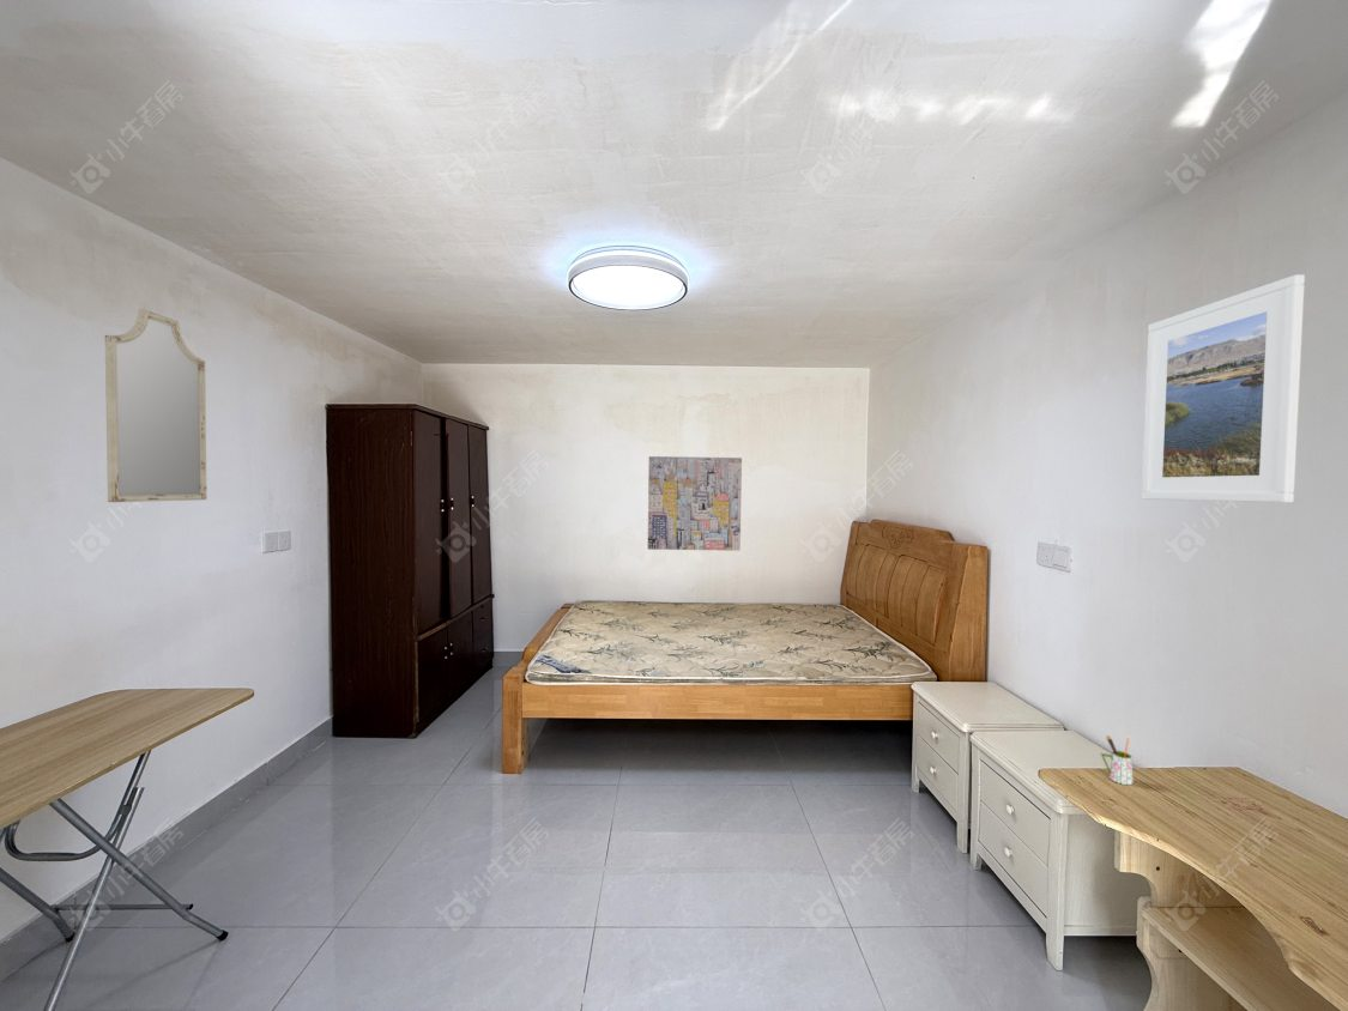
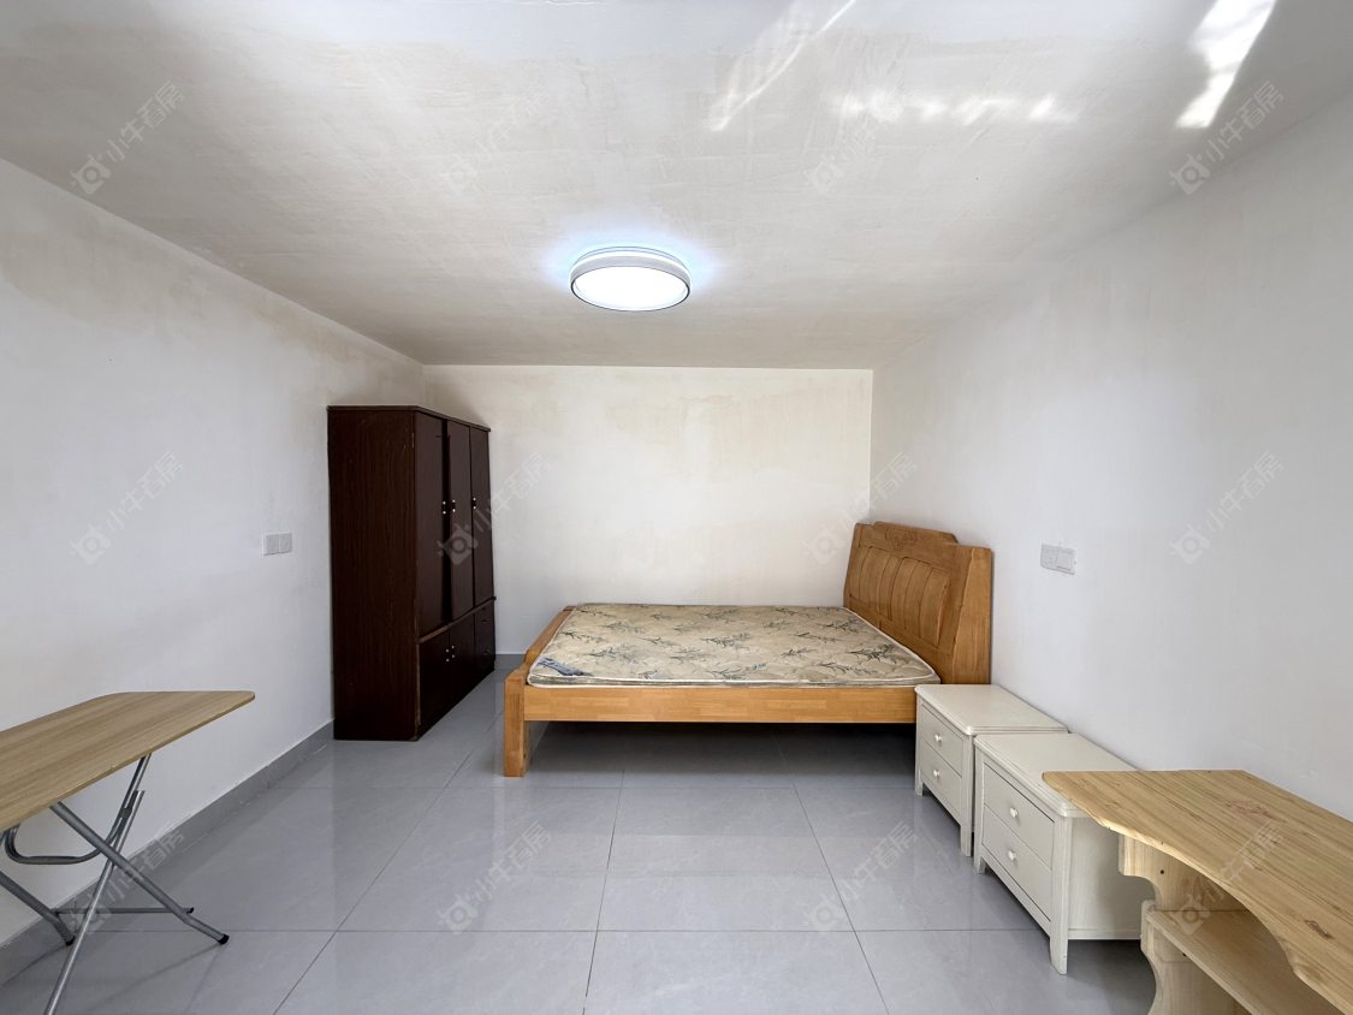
- pen holder (1117, 756)
- home mirror (161, 408)
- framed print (1211, 401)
- wall art (694, 503)
